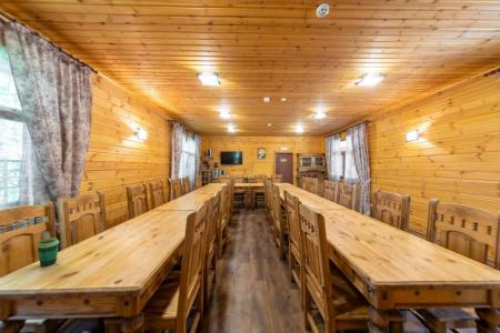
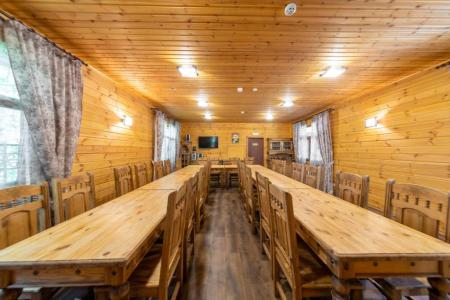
- cup (48, 252)
